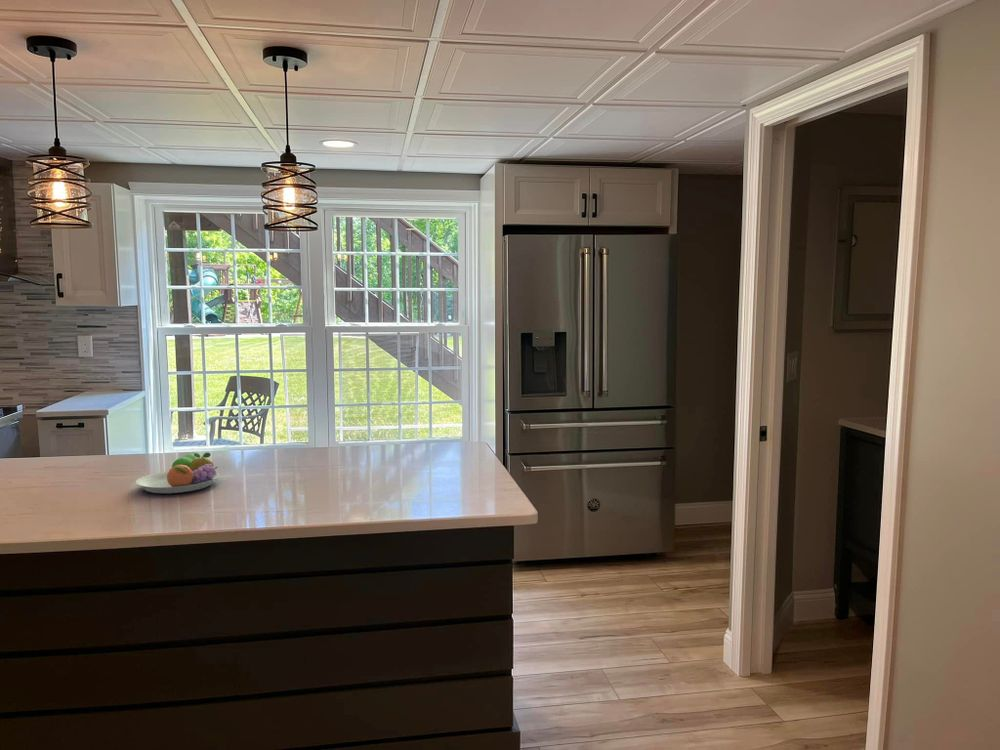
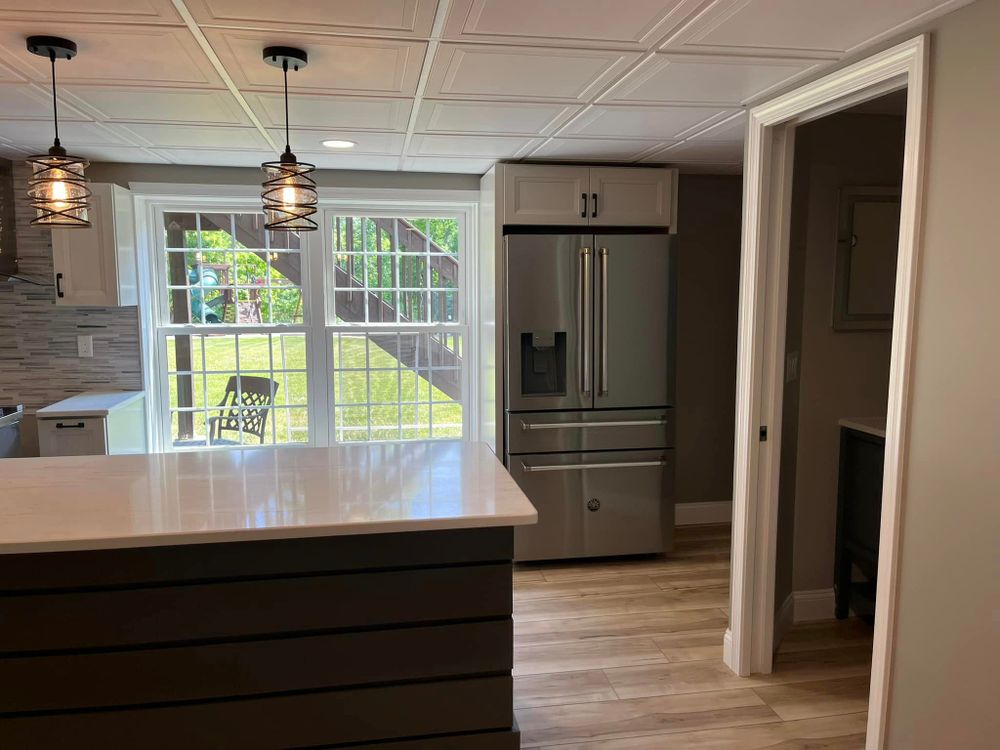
- fruit bowl (180, 469)
